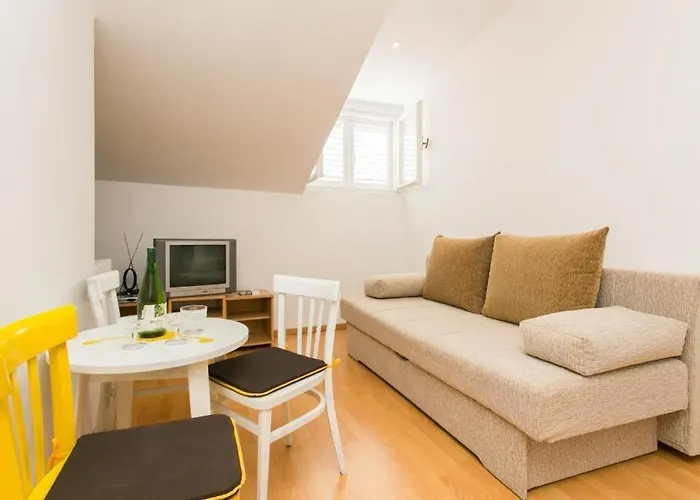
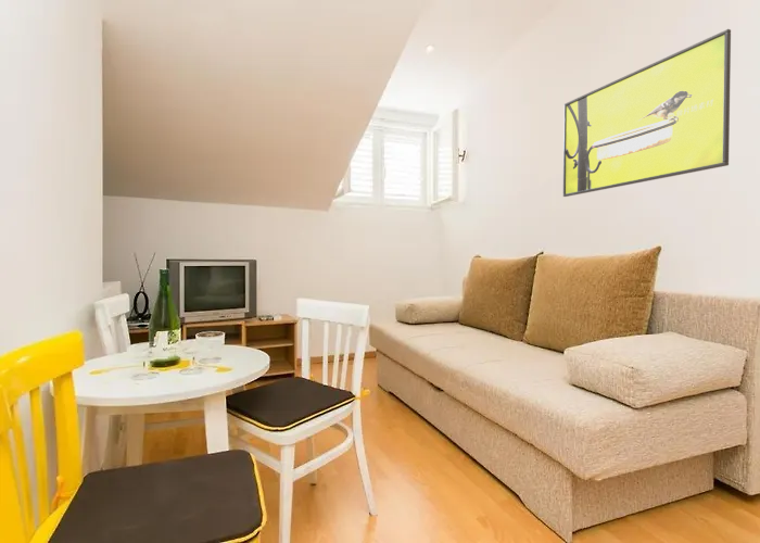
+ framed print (631, 128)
